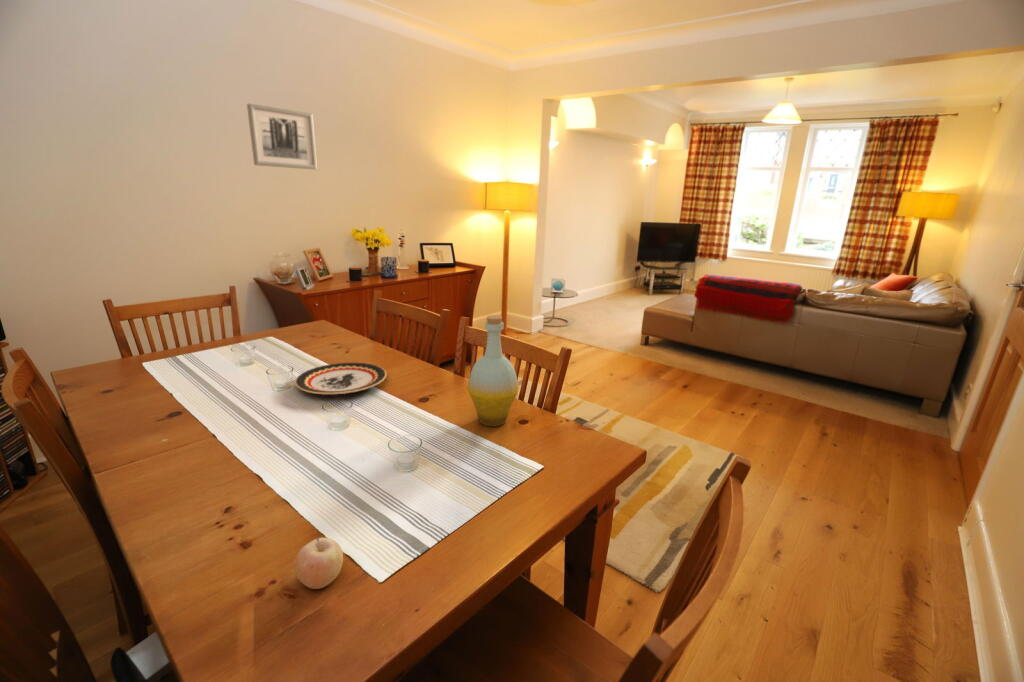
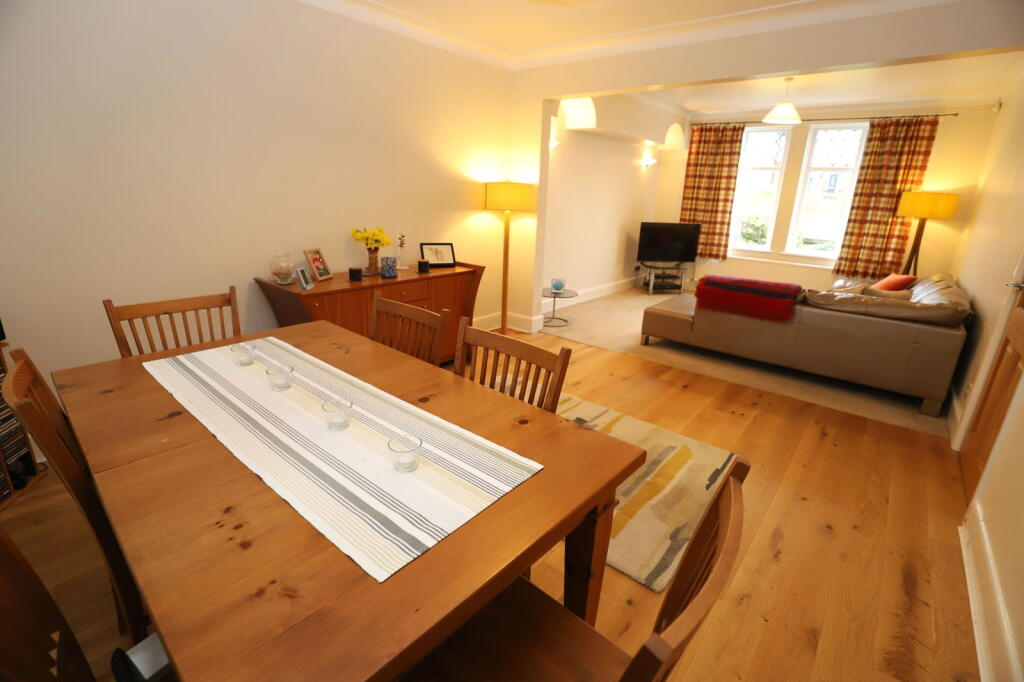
- plate (342, 379)
- bottle (493, 370)
- fruit (319, 560)
- wall art (284, 138)
